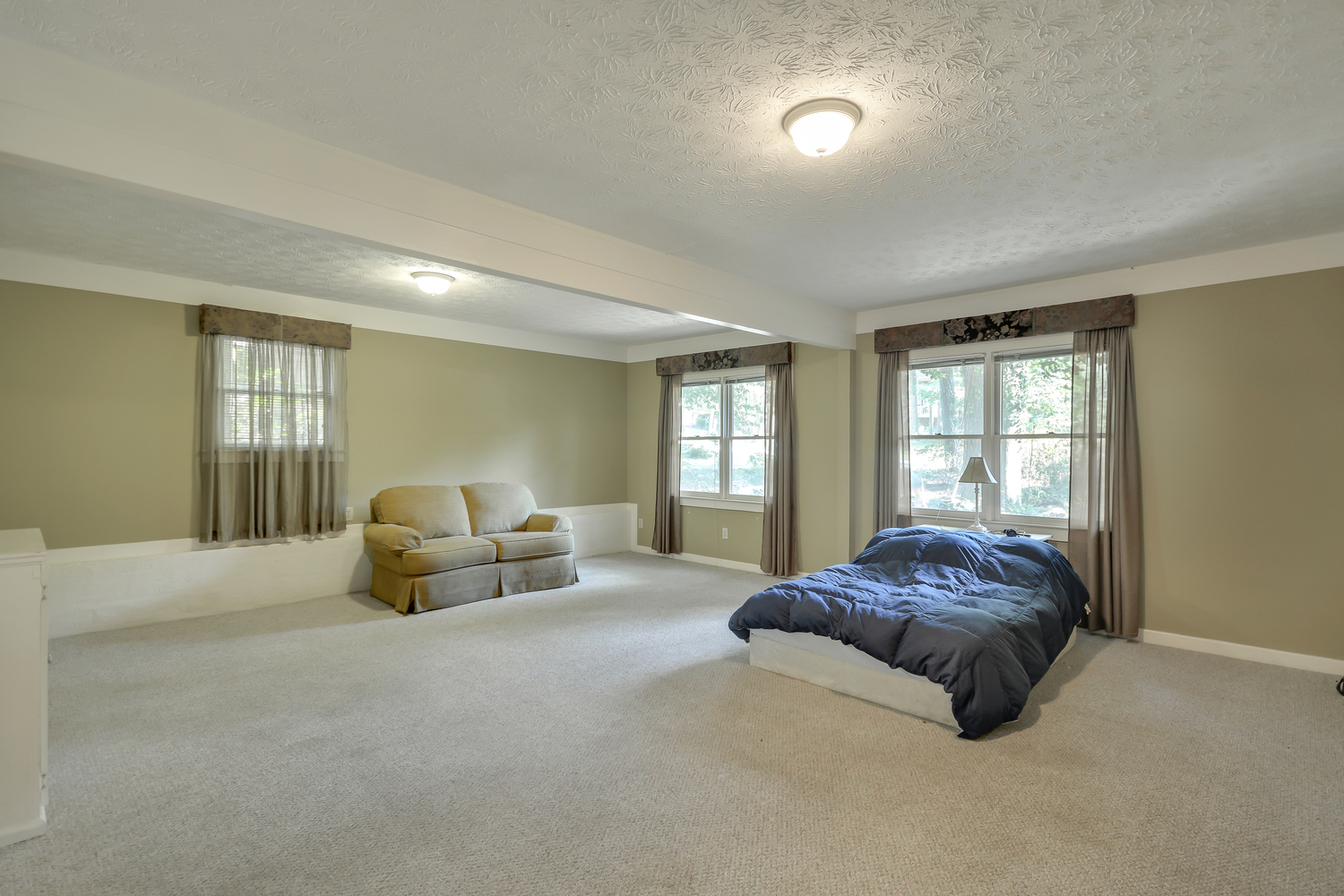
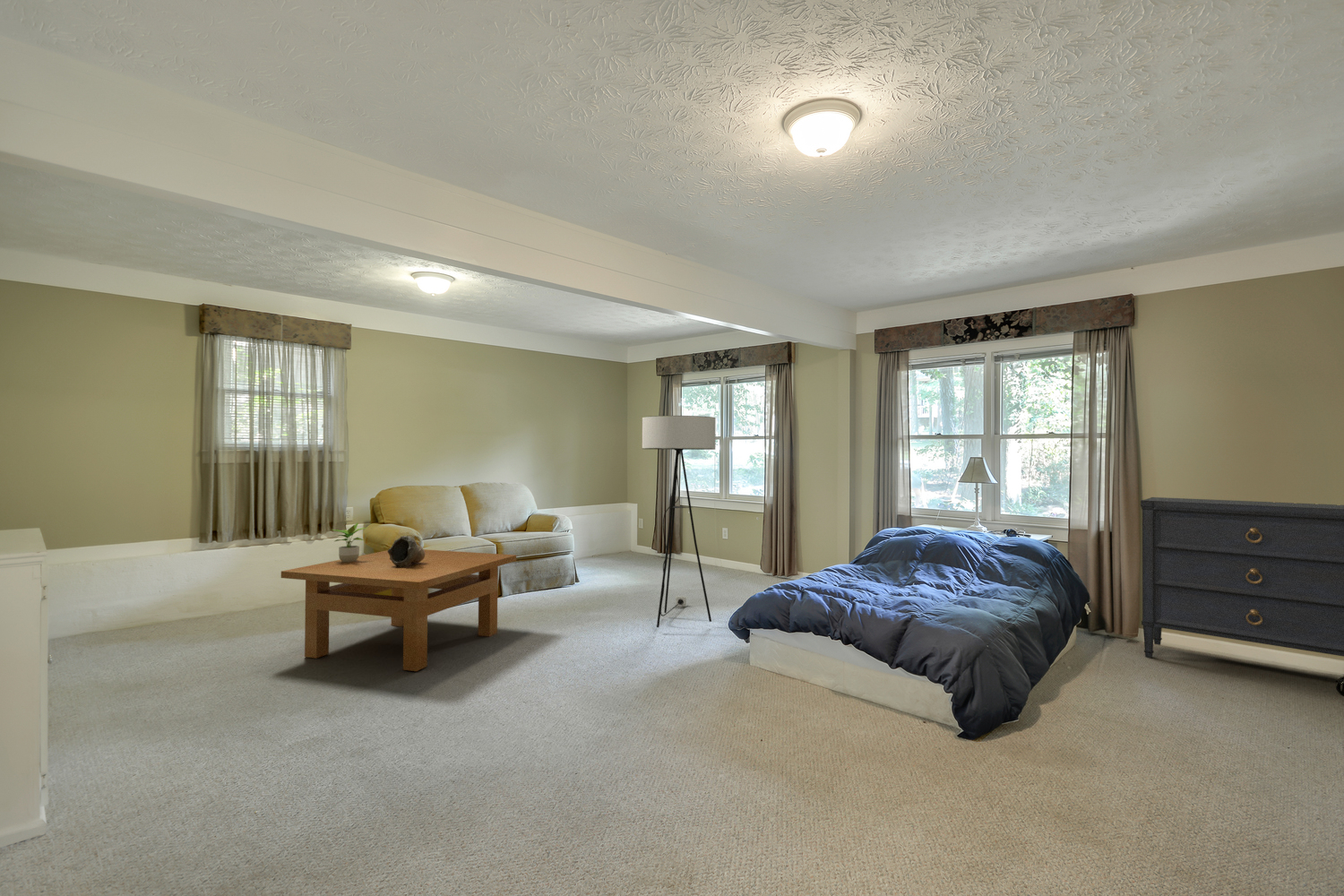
+ floor lamp (691, 520)
+ potted plant (349, 541)
+ decorative bowl (409, 549)
+ table (407, 603)
+ dresser (1255, 586)
